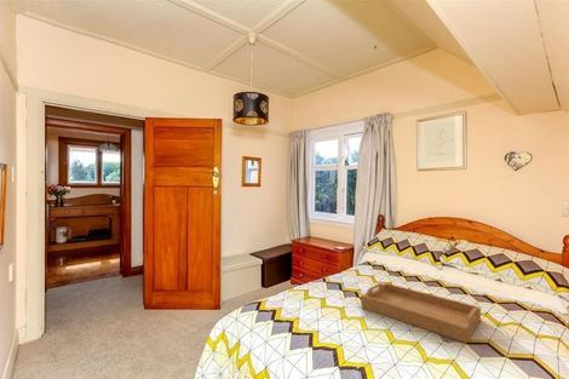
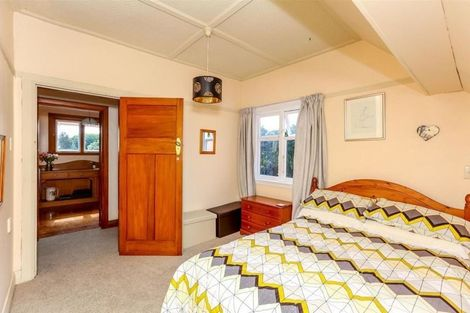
- serving tray (418, 305)
